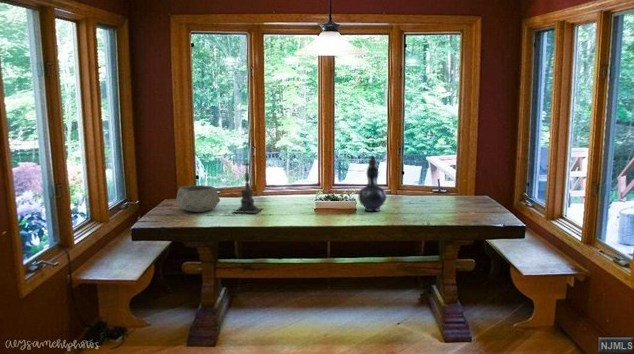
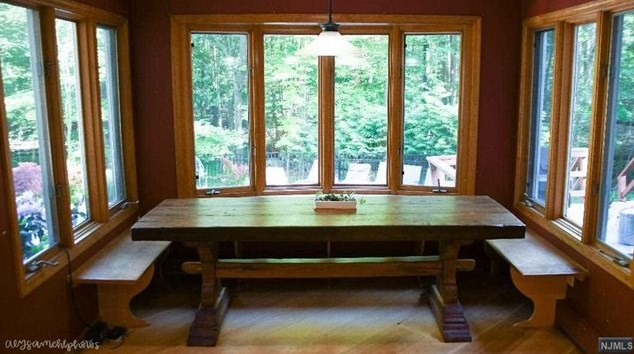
- decorative vase (372, 182)
- candle holder (247, 183)
- bowl (198, 198)
